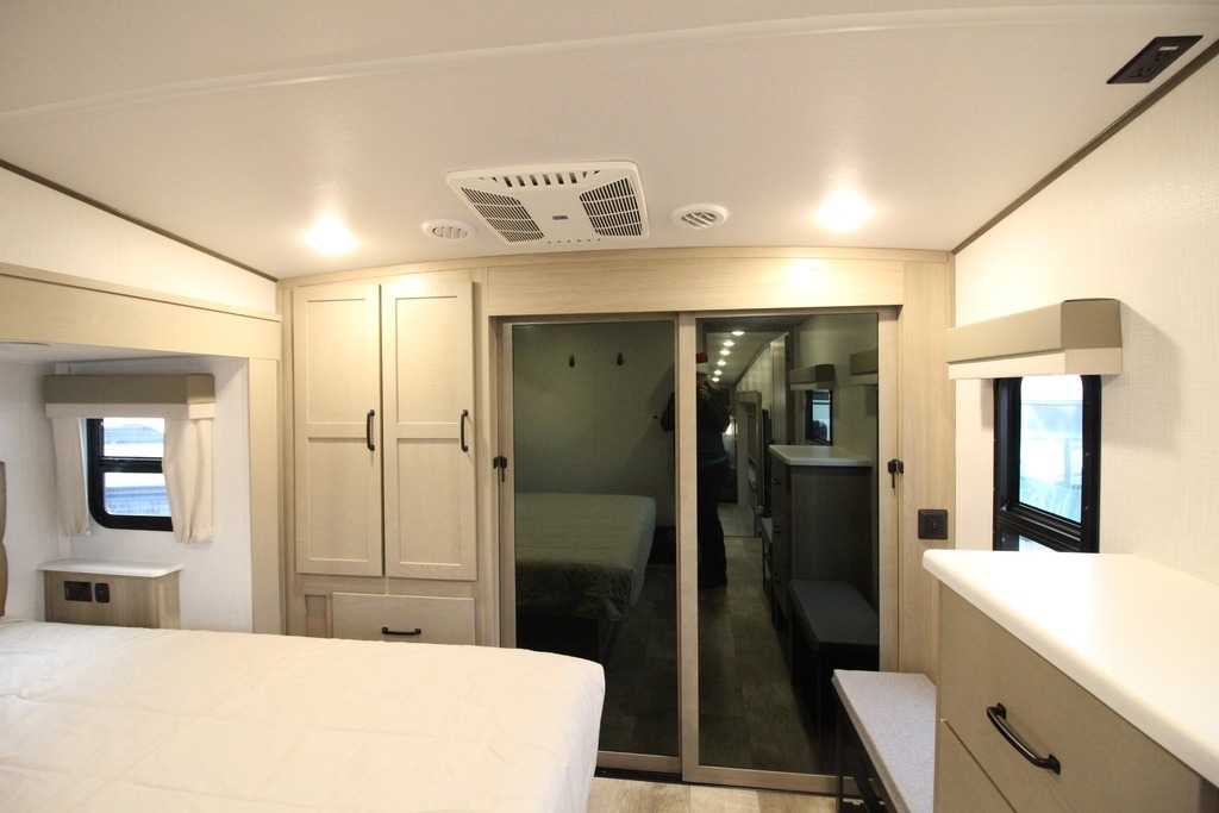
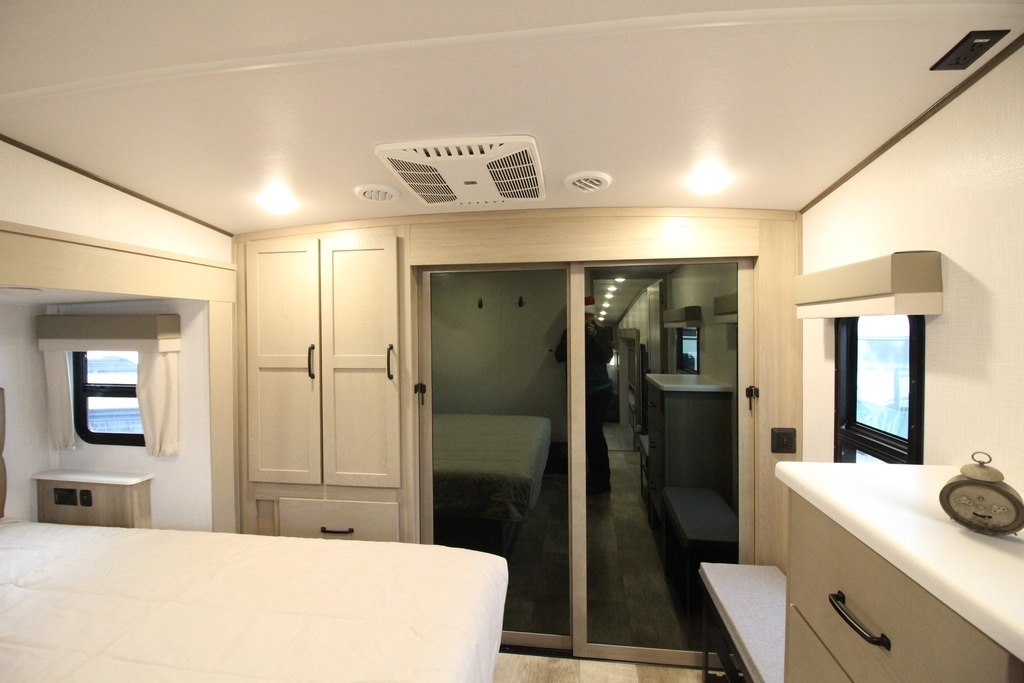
+ alarm clock (981, 490)
